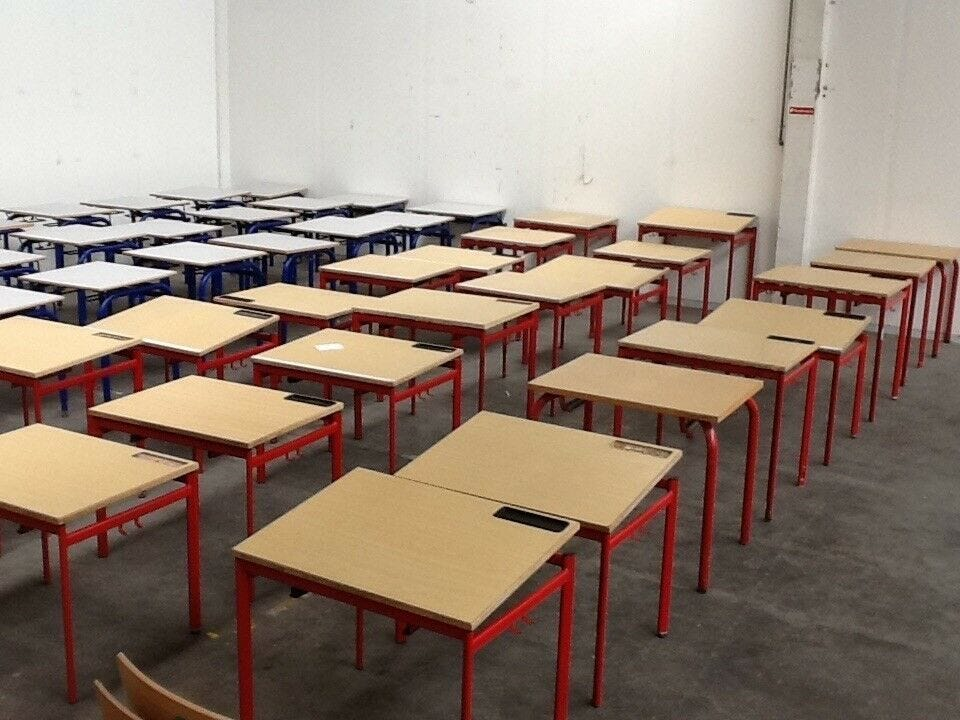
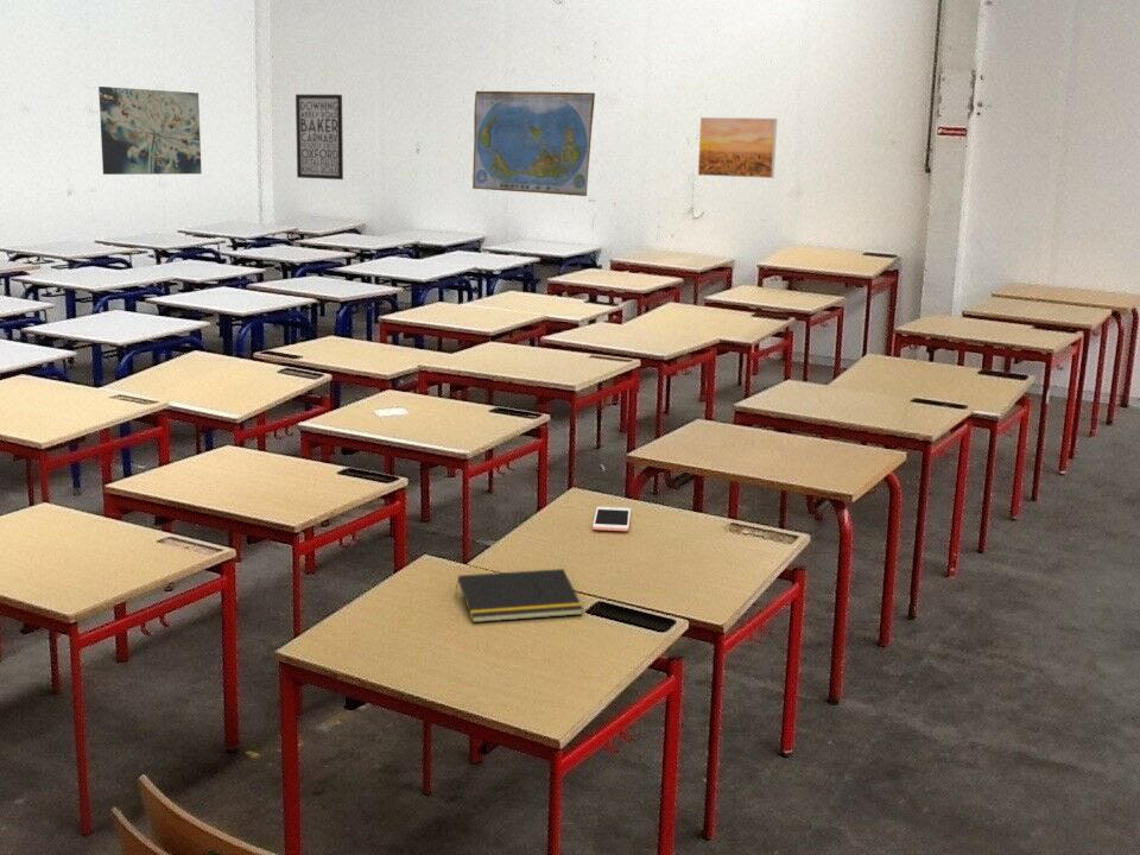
+ world map (531, 142)
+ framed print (736, 147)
+ wall art (152, 132)
+ cell phone (612, 518)
+ notepad (519, 594)
+ wall art (318, 137)
